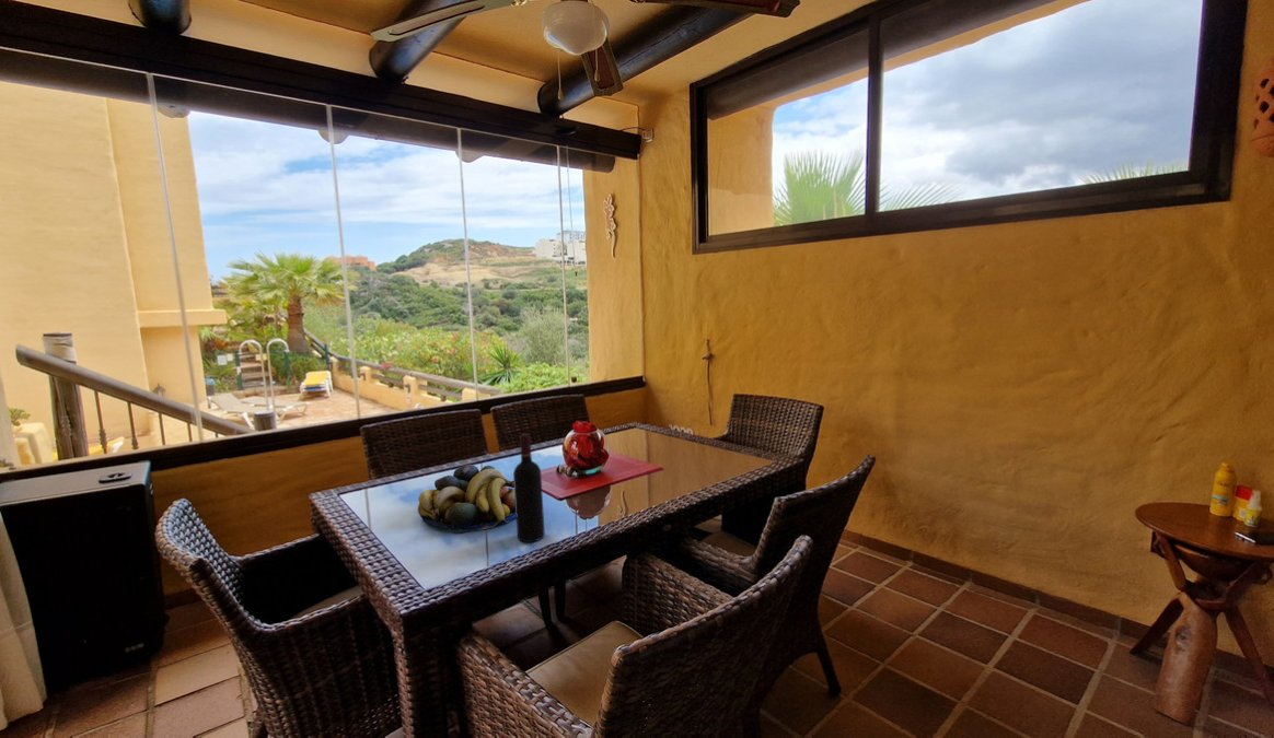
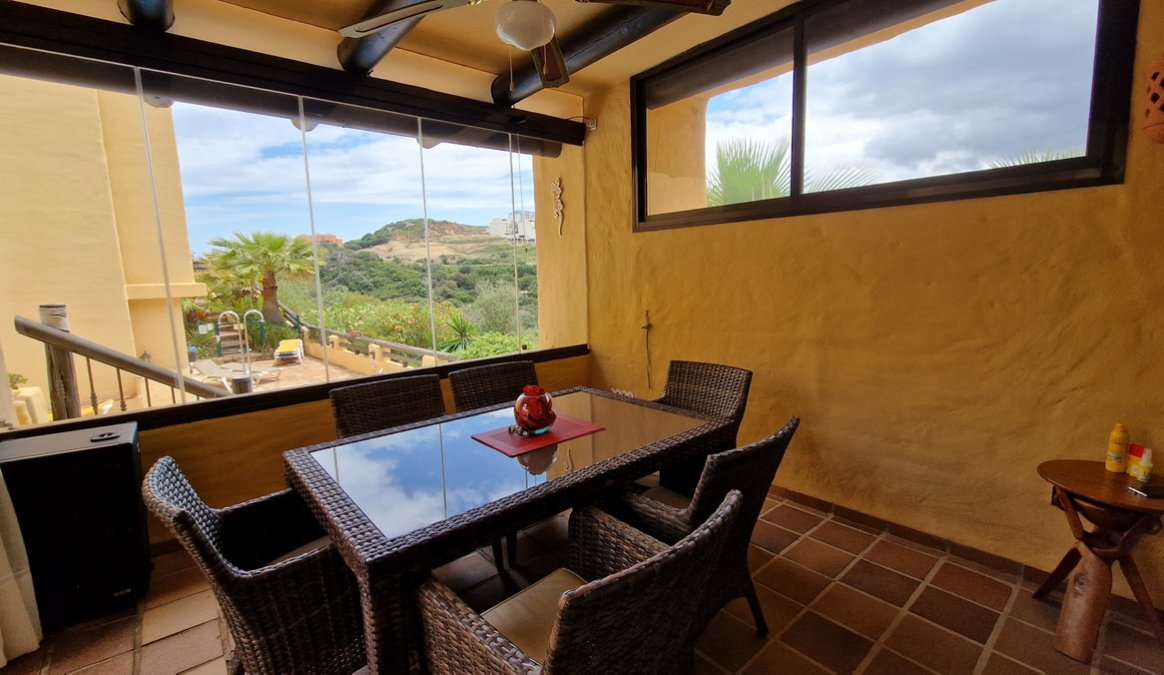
- wine bottle (528, 485)
- fruit bowl (477, 489)
